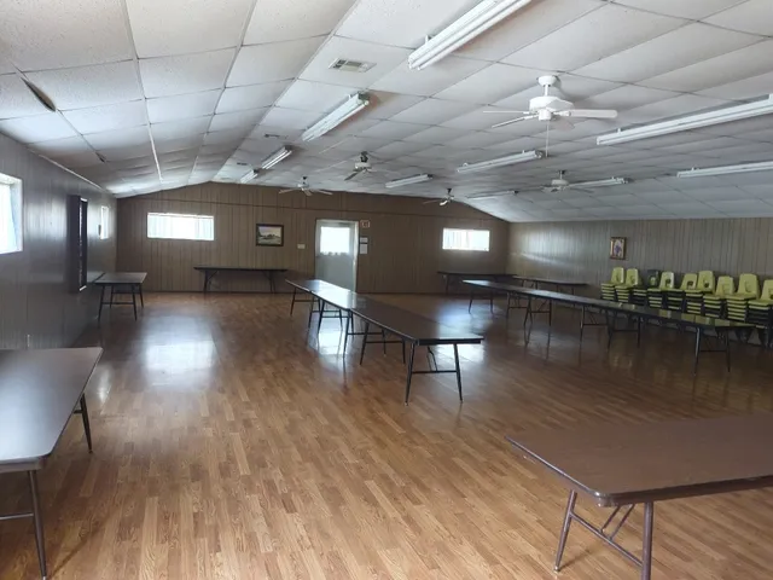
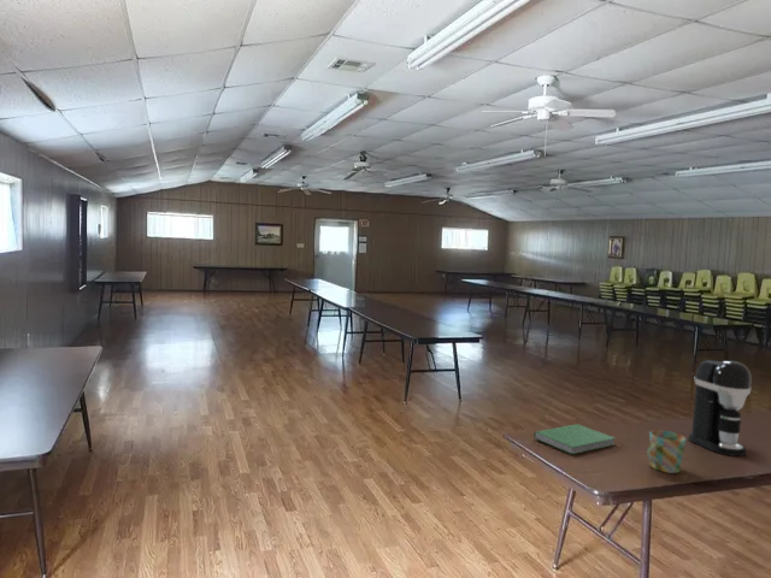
+ hardcover book (573, 437)
+ mug (663, 452)
+ coffee maker (719, 402)
